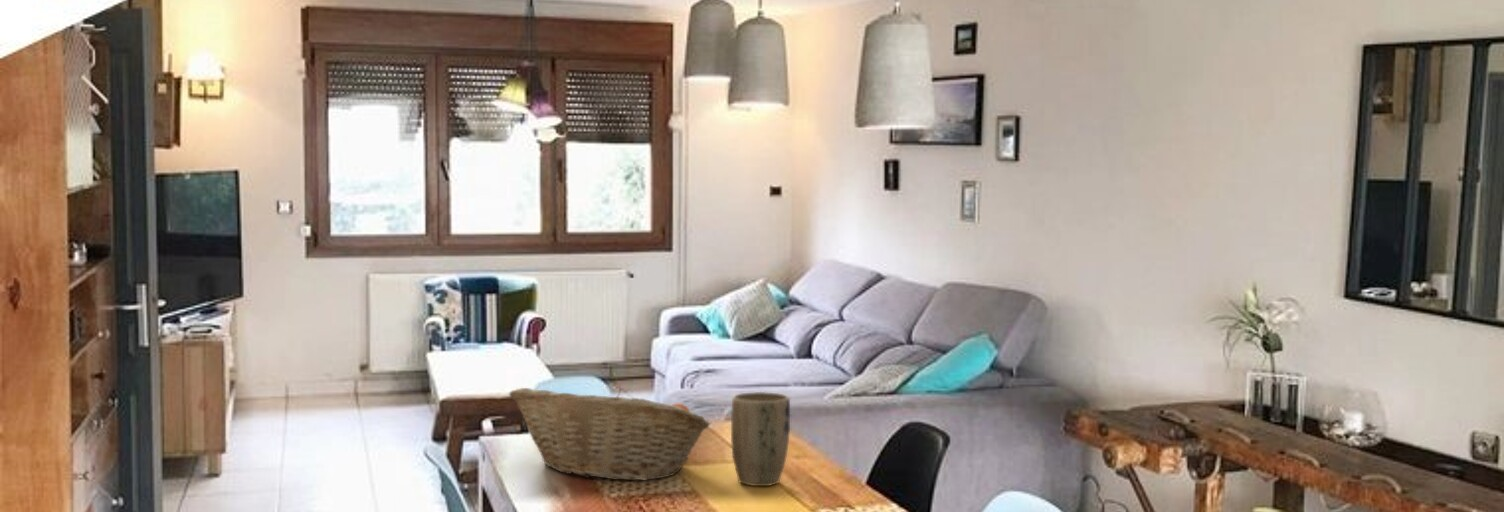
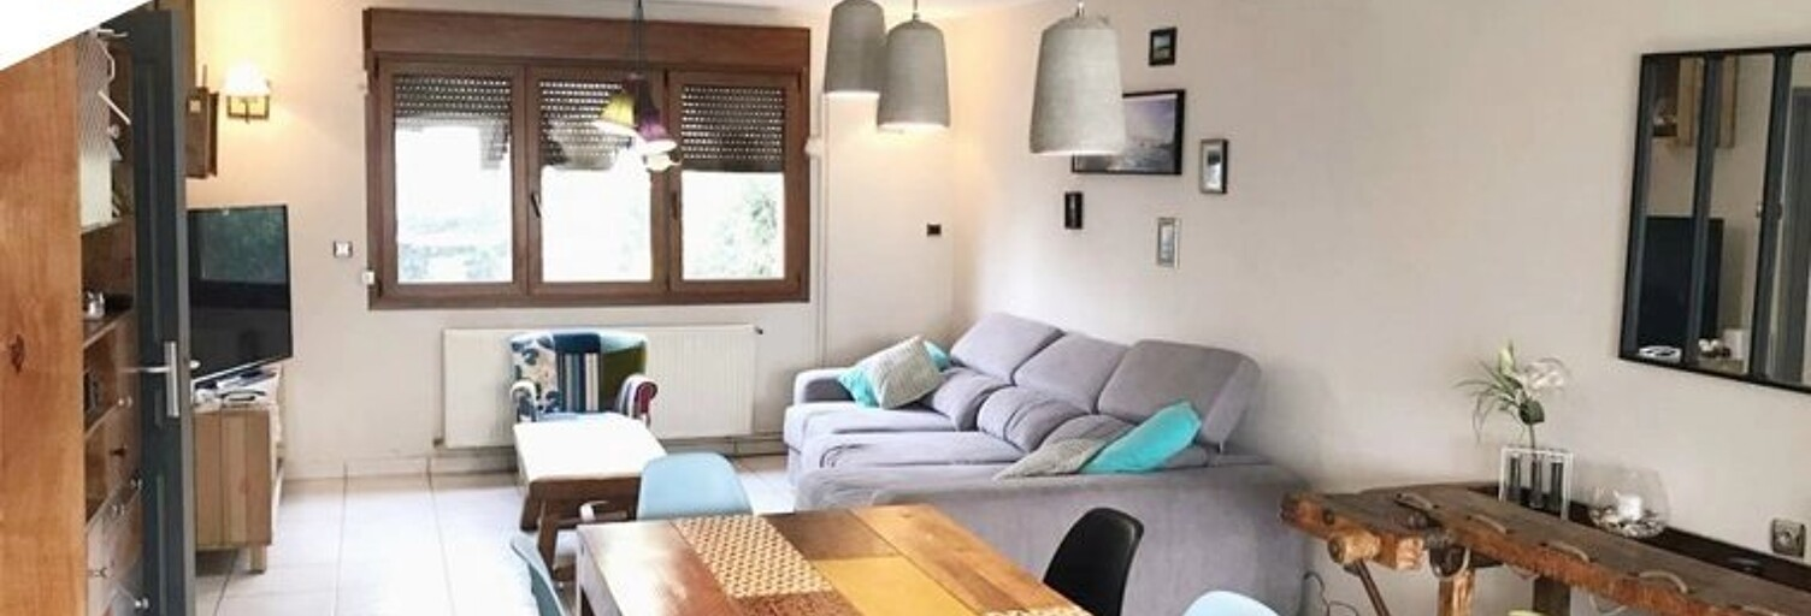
- fruit basket (609, 425)
- plant pot (760, 439)
